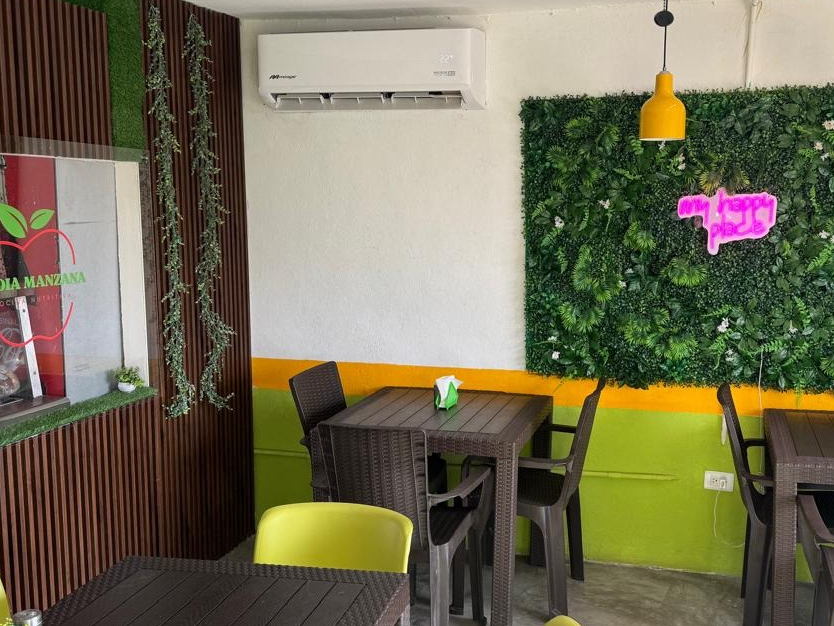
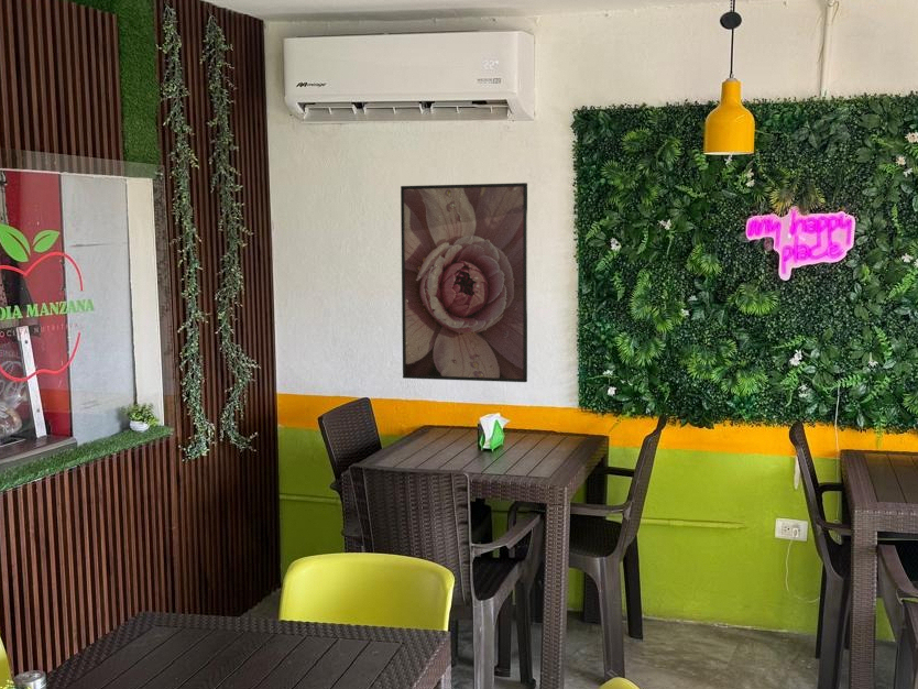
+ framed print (463, 283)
